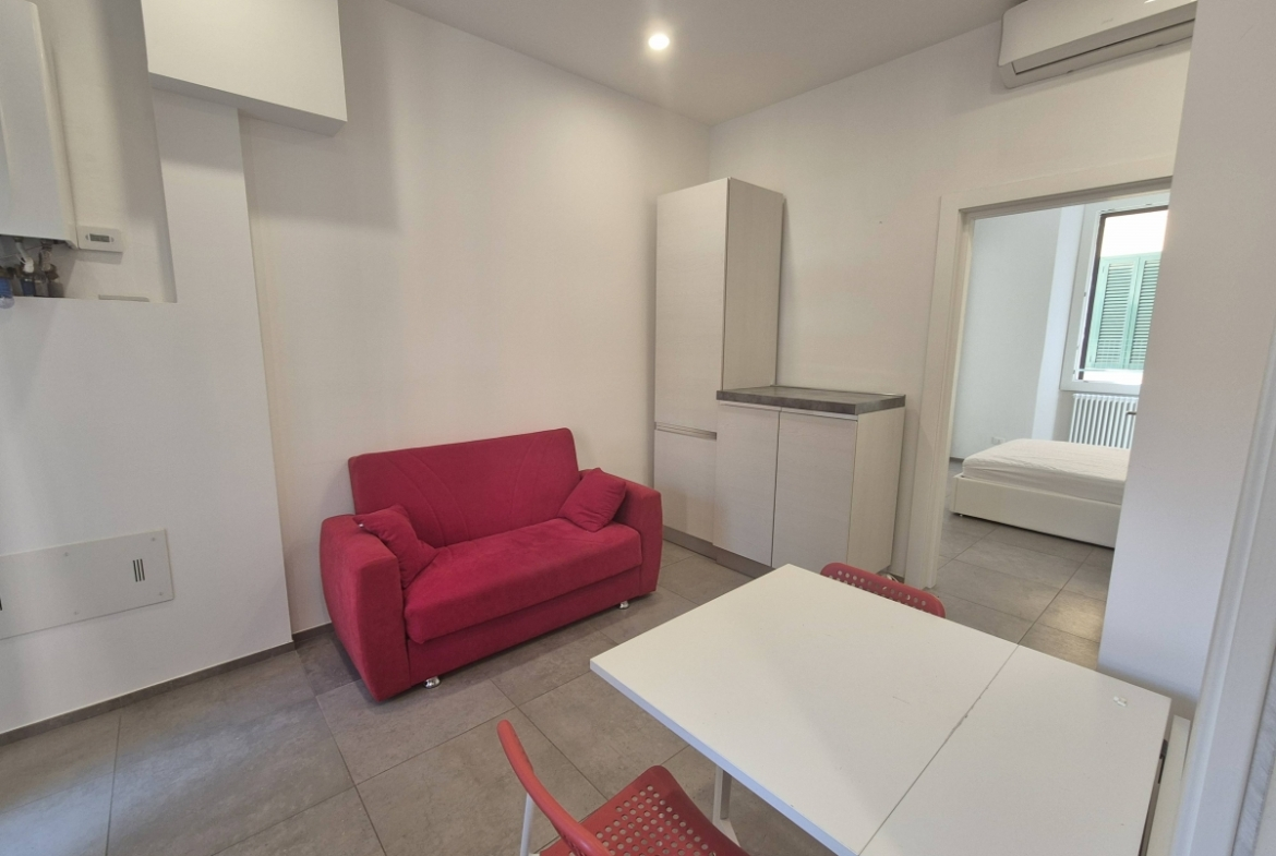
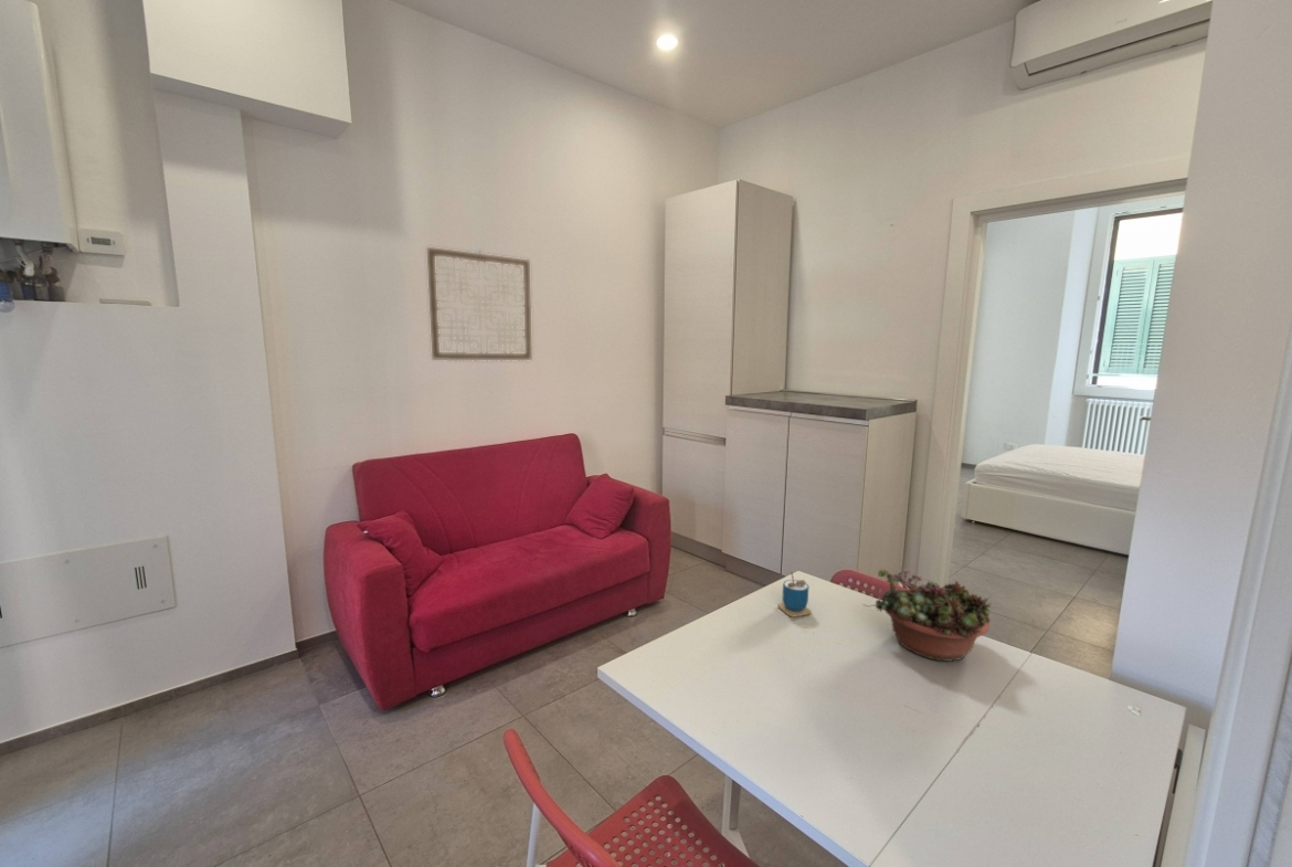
+ cup (795, 589)
+ succulent planter (931, 606)
+ wall art (483, 304)
